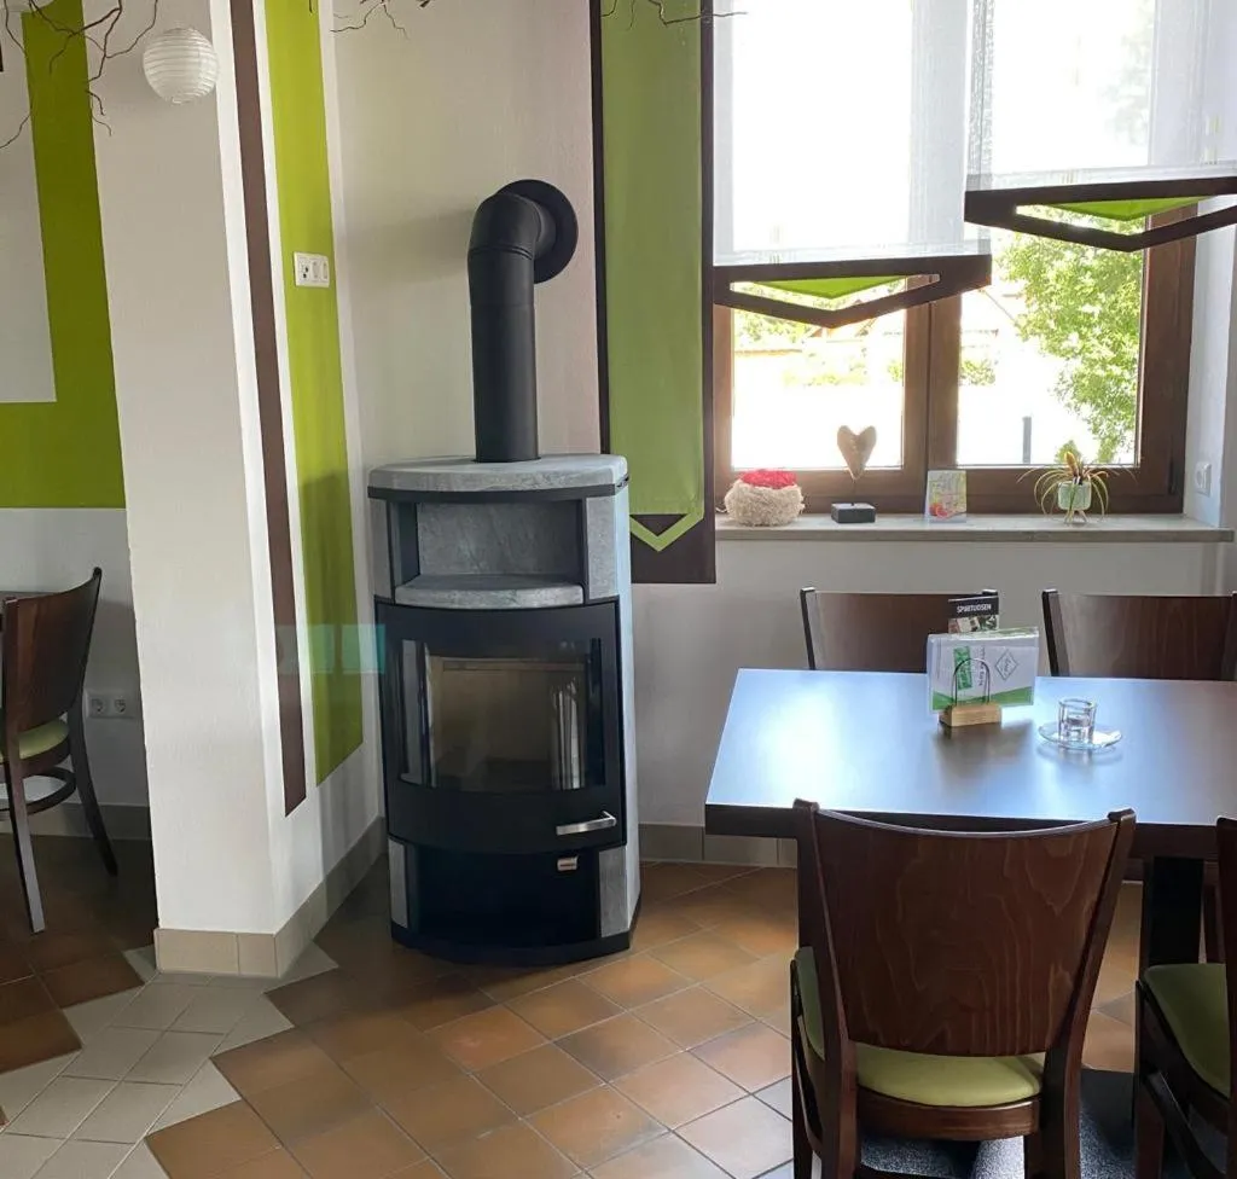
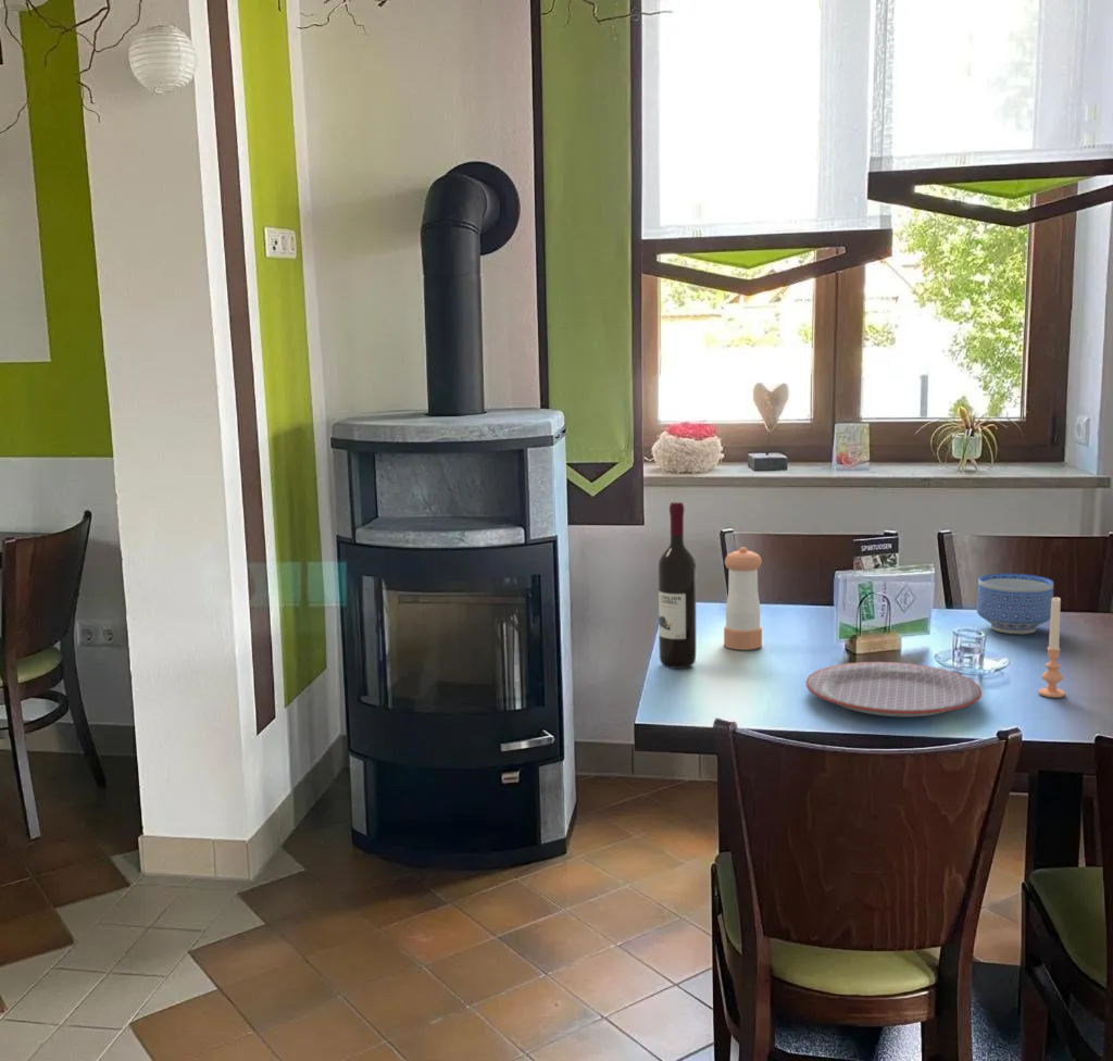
+ candle (1053, 645)
+ plate (891, 691)
+ wine bottle (677, 584)
+ pepper shaker (742, 596)
+ bowl (1014, 604)
